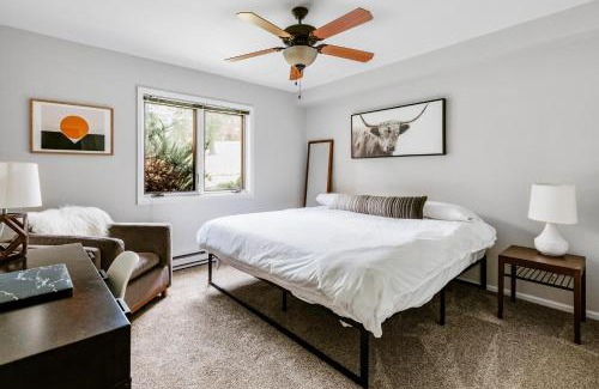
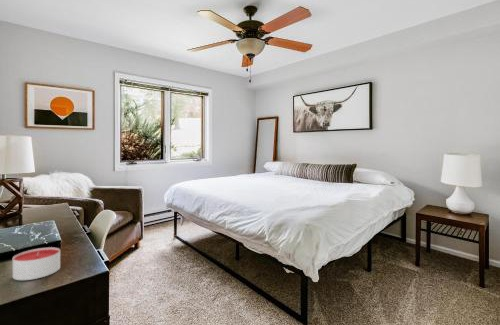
+ candle (37, 262)
